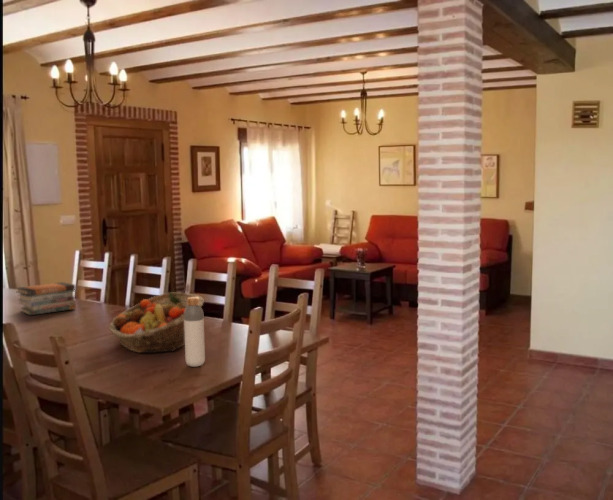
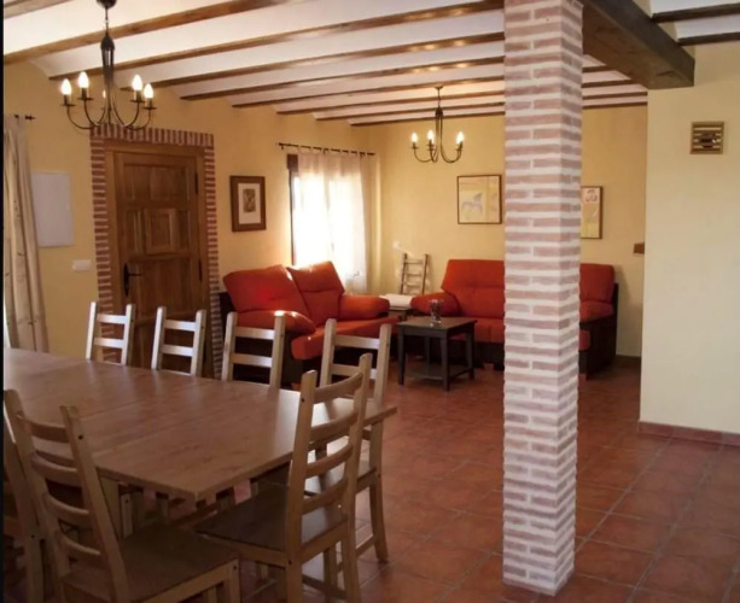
- bottle (194, 331)
- book stack (46, 298)
- fruit basket (157, 321)
